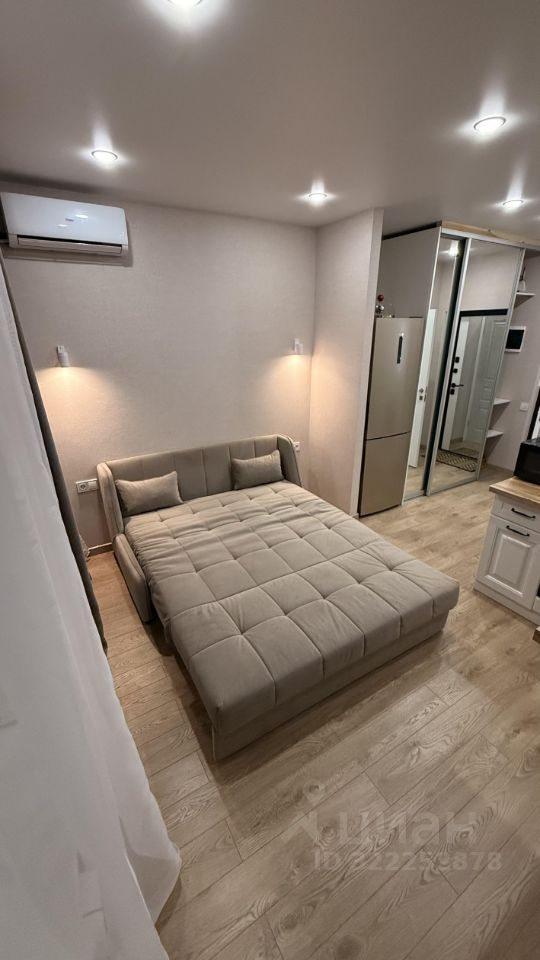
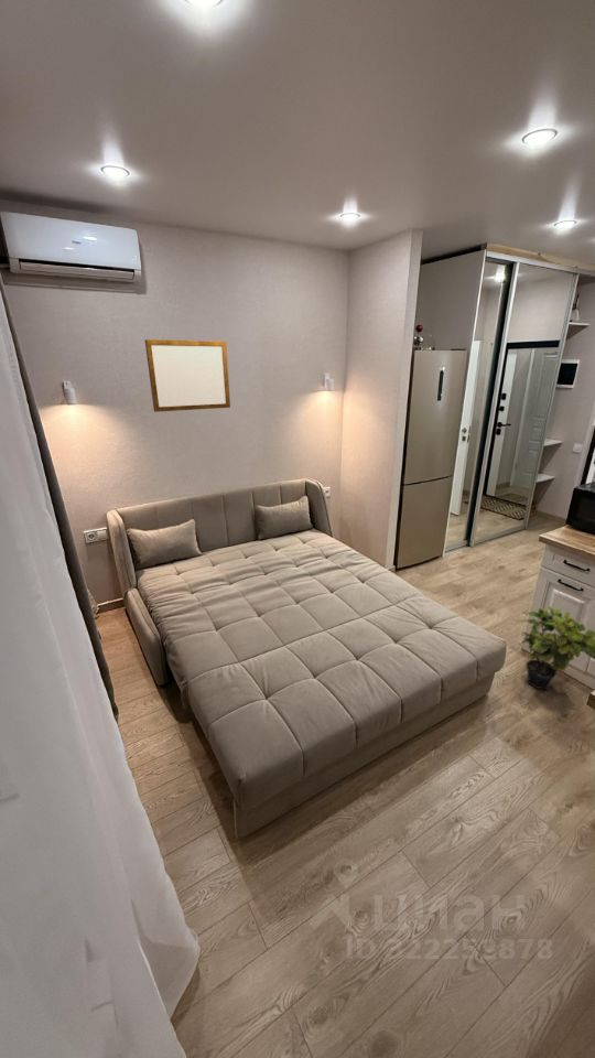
+ writing board (190, 376)
+ potted plant (551, 650)
